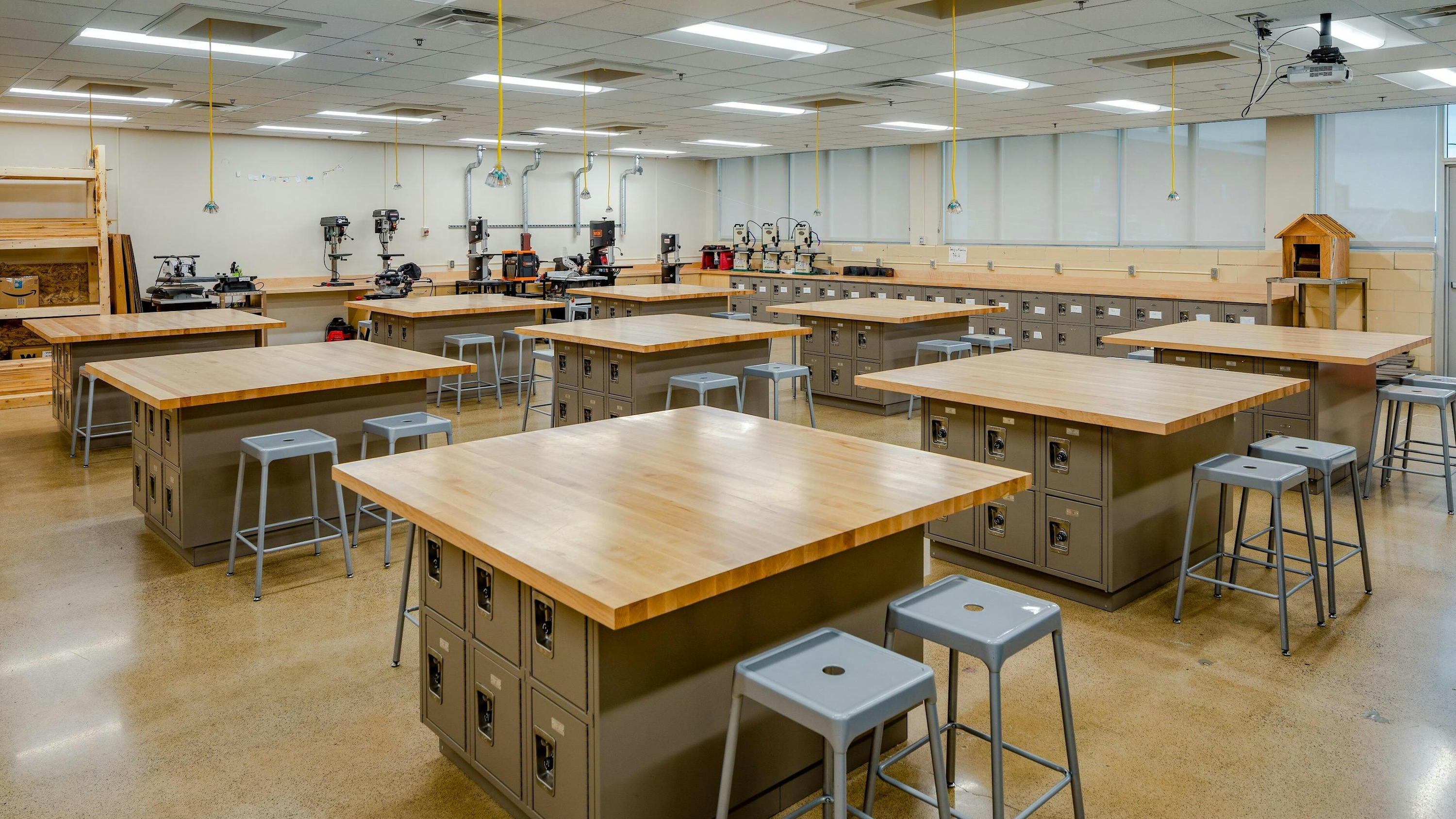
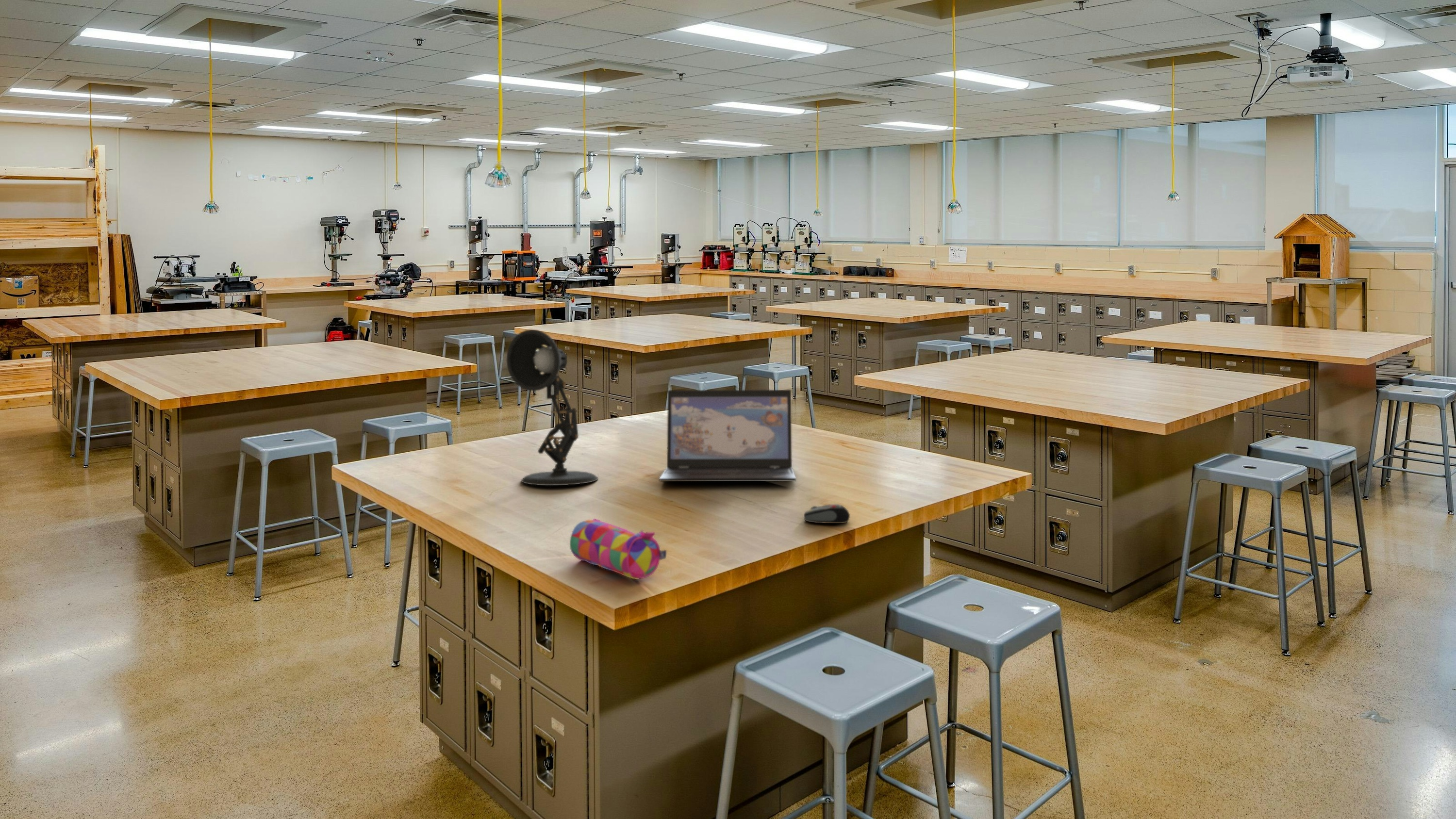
+ computer mouse (827, 512)
+ laptop (728, 433)
+ desk lamp (556, 405)
+ pencil case (615, 547)
